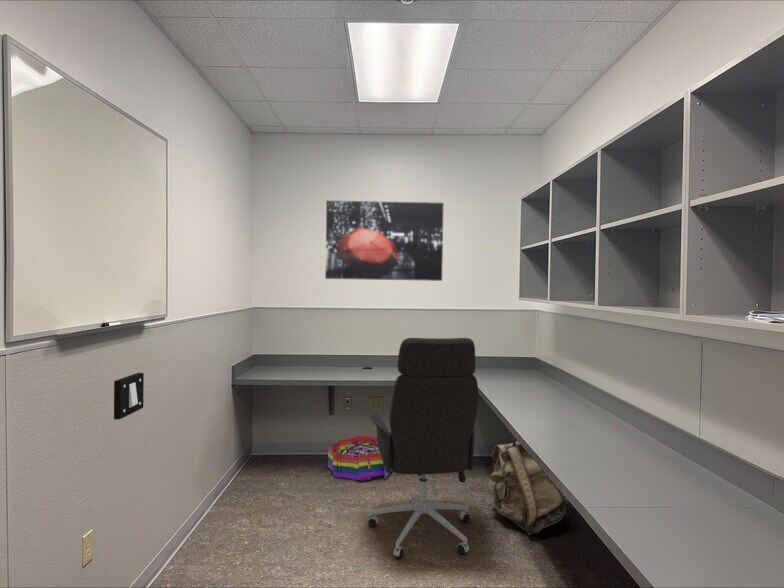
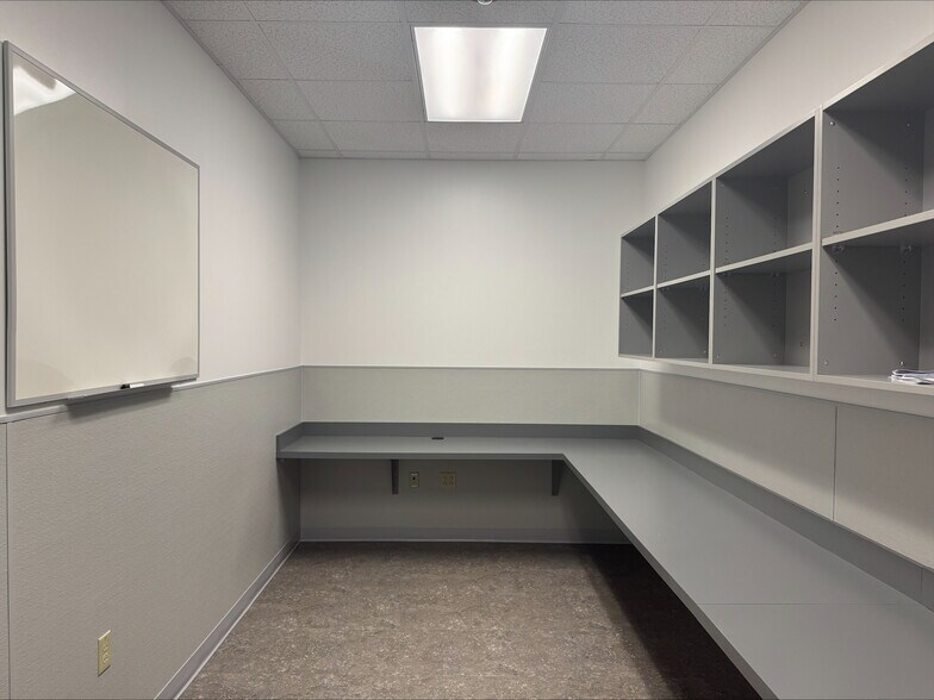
- light switch (131, 395)
- office chair (425, 433)
- backpack (531, 475)
- storage bin (361, 456)
- wall art (384, 240)
